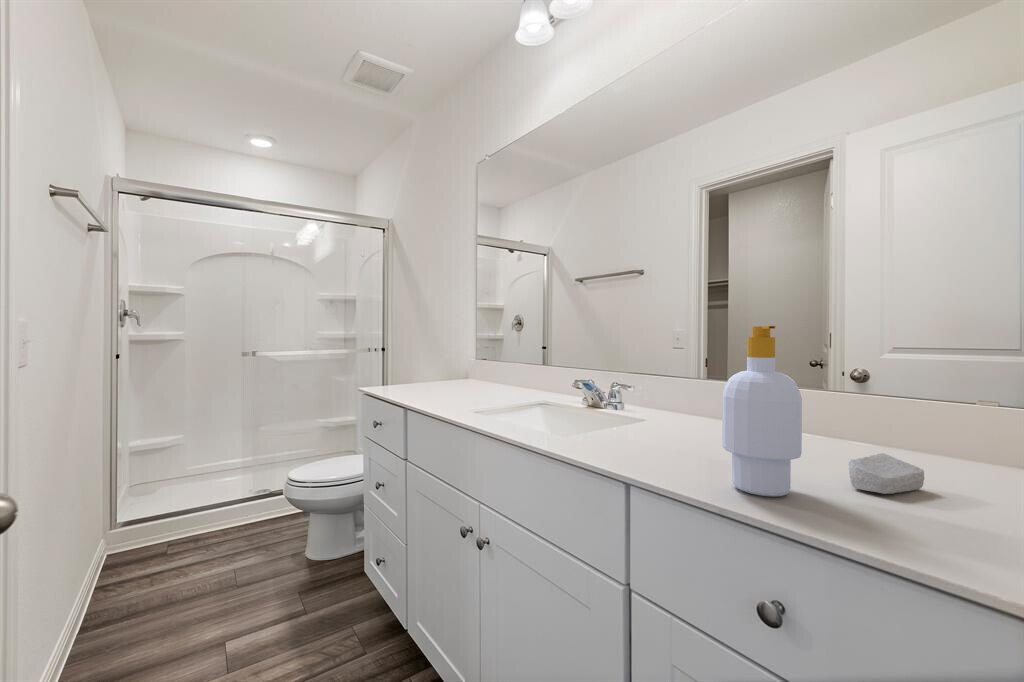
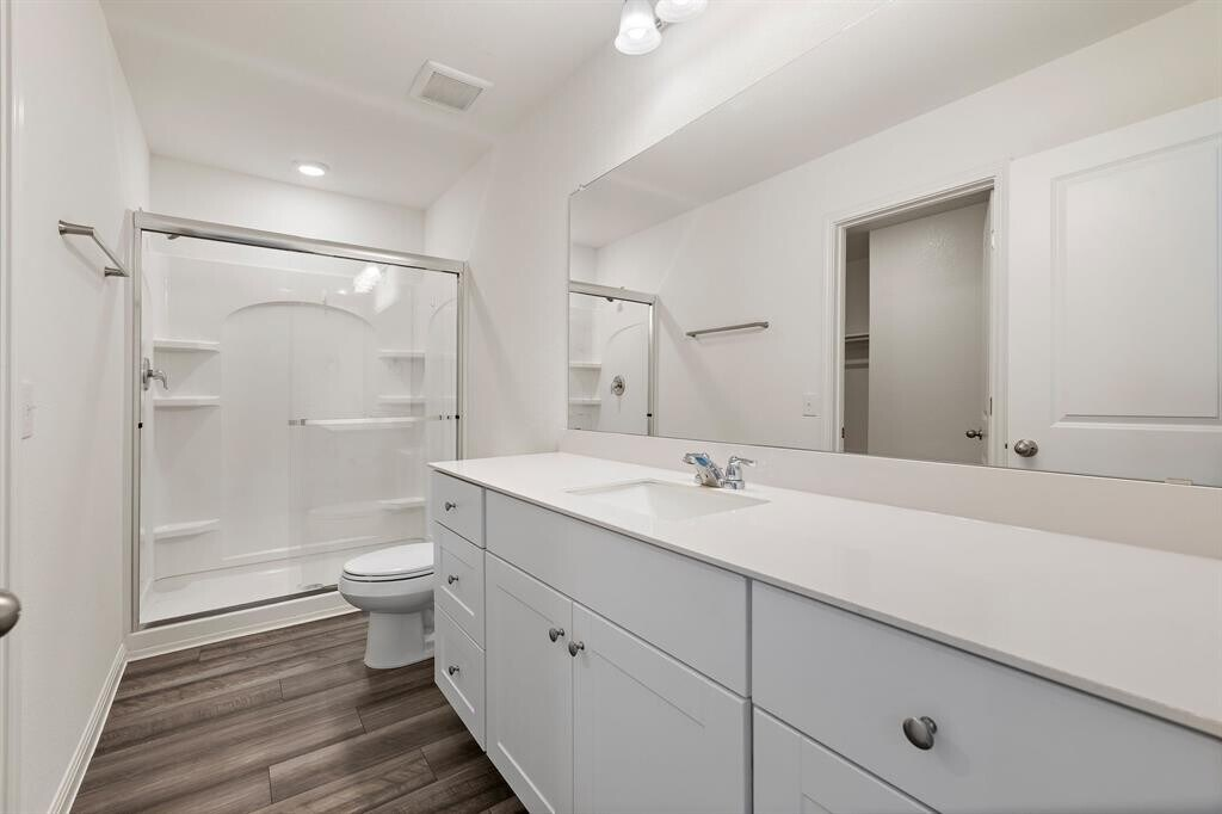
- soap bar (882, 473)
- soap bottle (760, 407)
